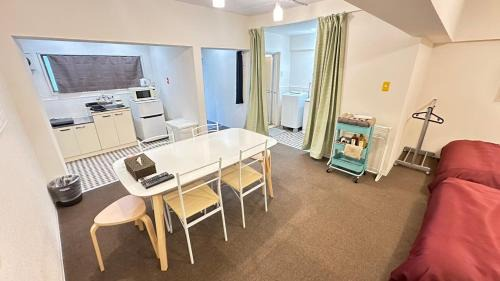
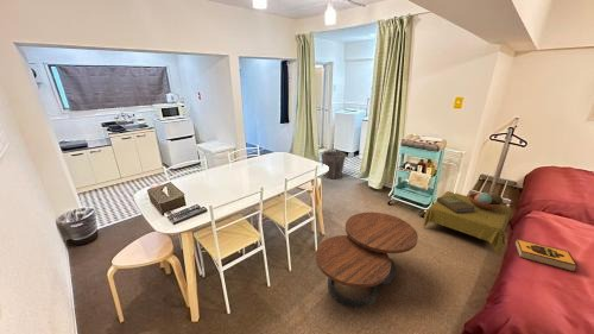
+ waste bin (333, 164)
+ hardback book (543, 253)
+ side table (469, 209)
+ coffee table (366, 257)
